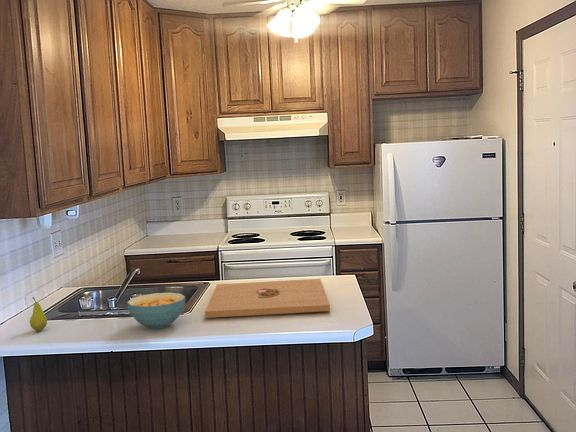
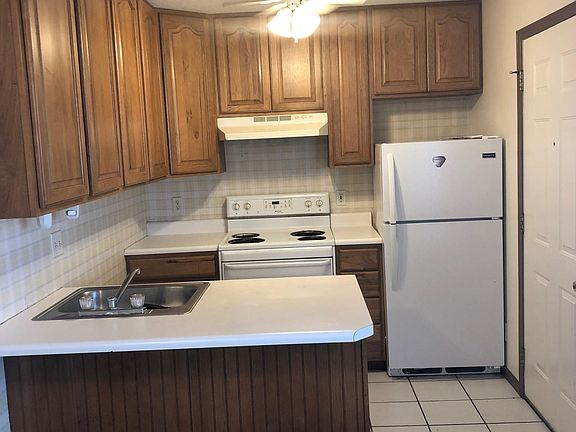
- platter (268, 294)
- cereal bowl (157, 312)
- fruit (37, 314)
